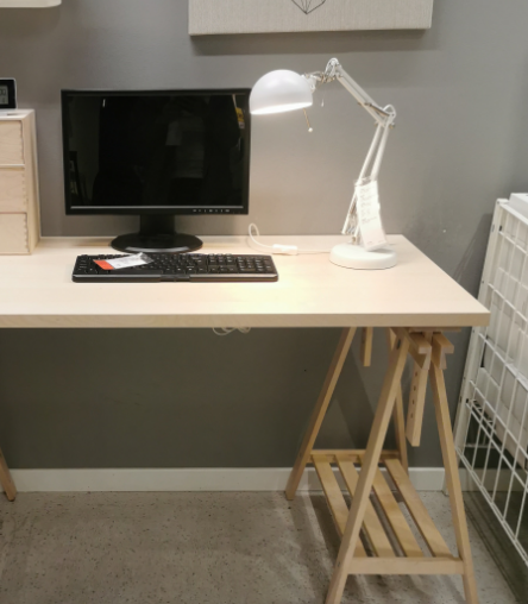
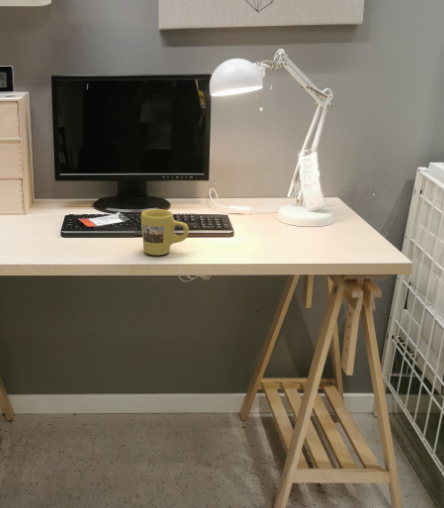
+ mug (164, 233)
